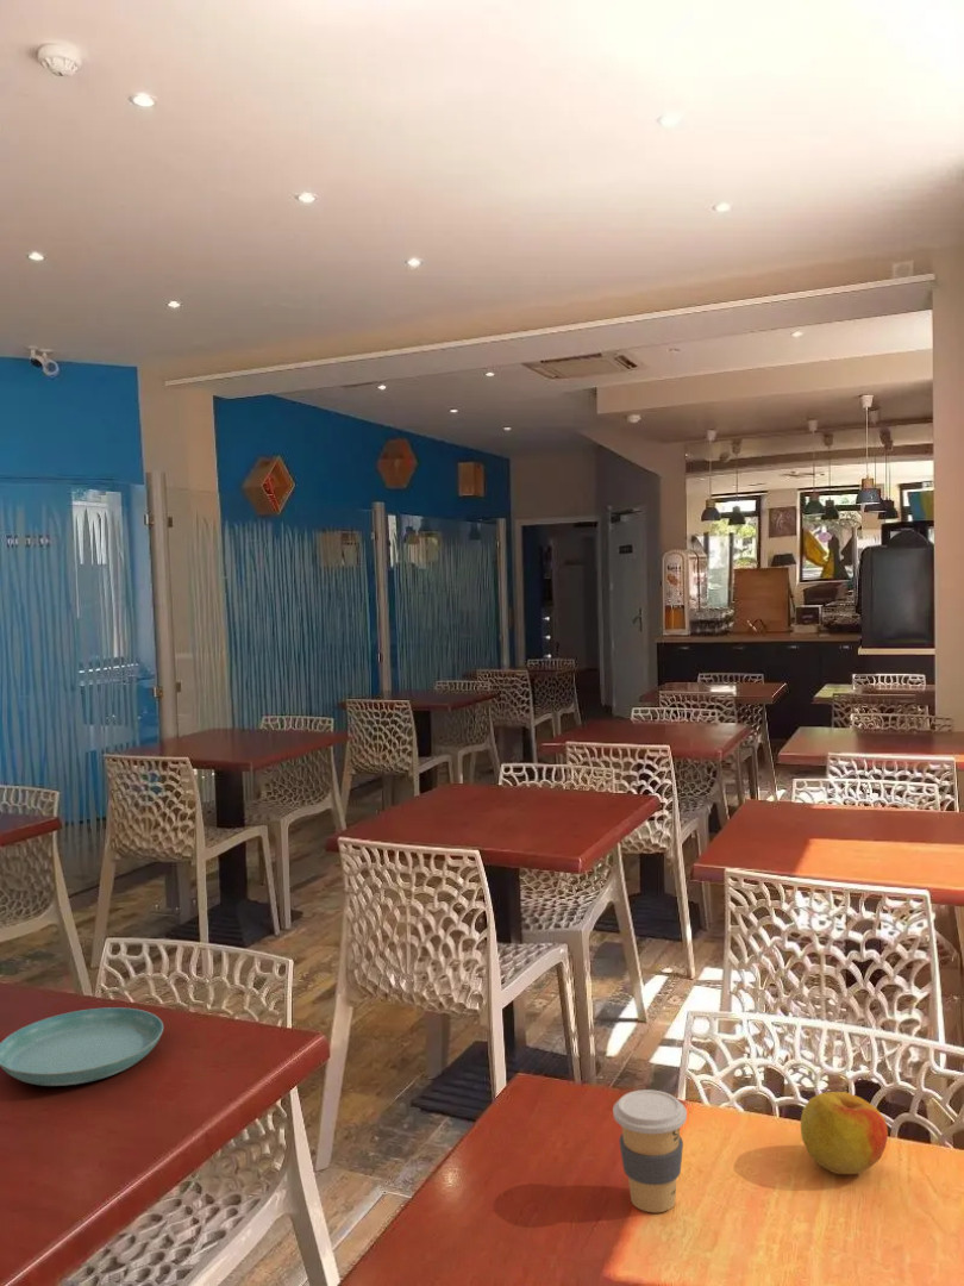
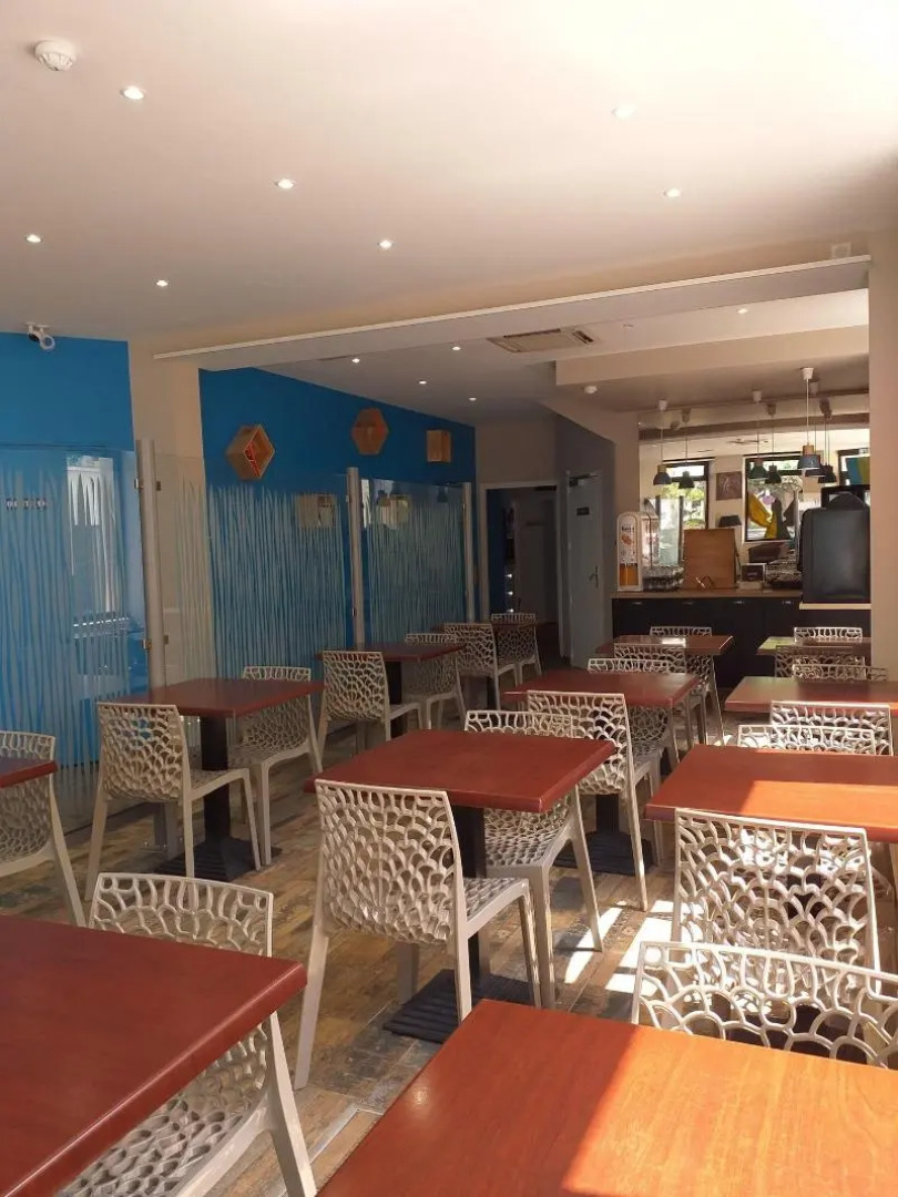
- coffee cup (651, 1151)
- saucer (81, 1047)
- apple (843, 1130)
